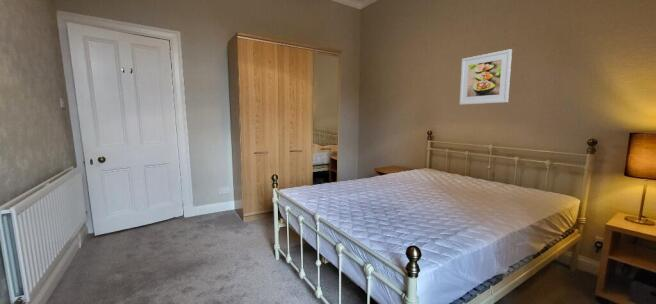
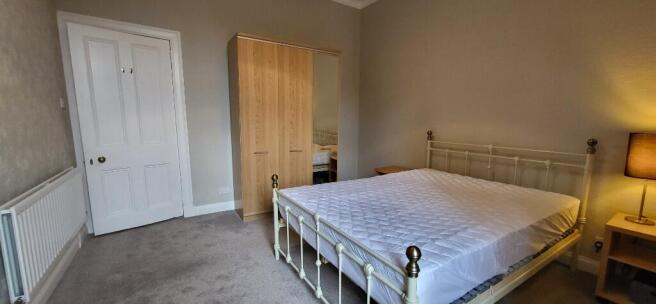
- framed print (483, 79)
